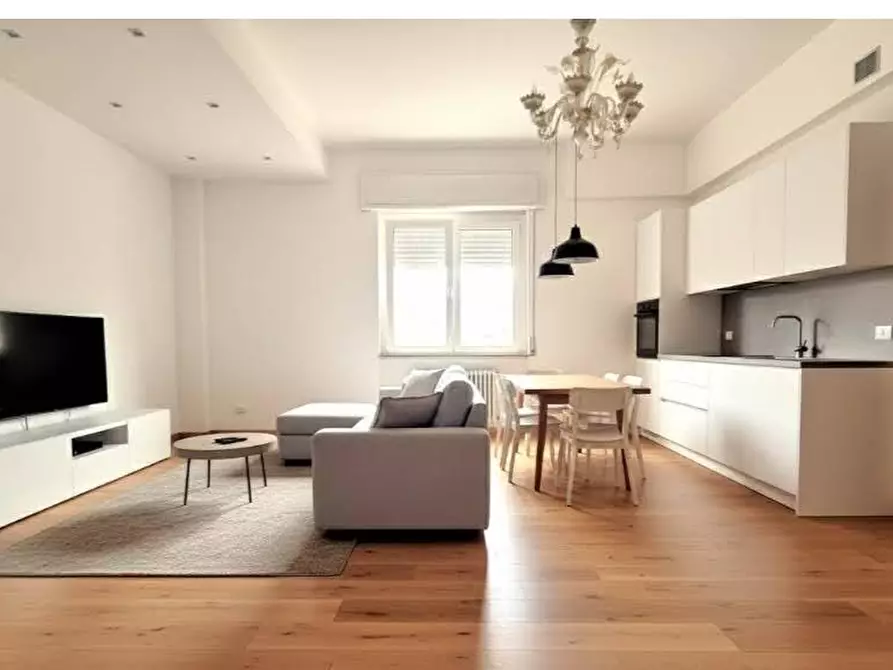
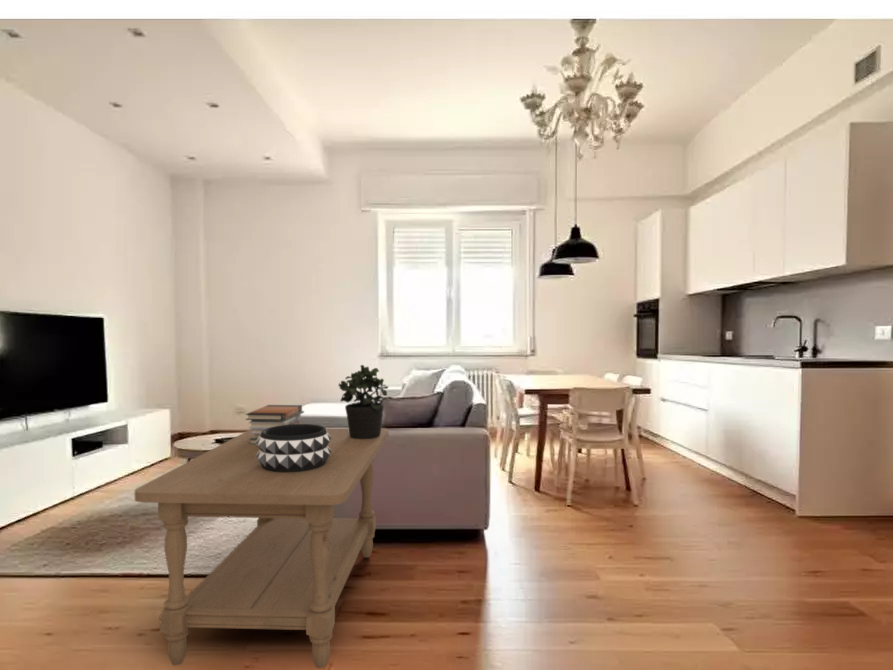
+ book stack (276, 423)
+ decorative bowl (294, 446)
+ coffee table (288, 526)
+ potted plant (363, 400)
